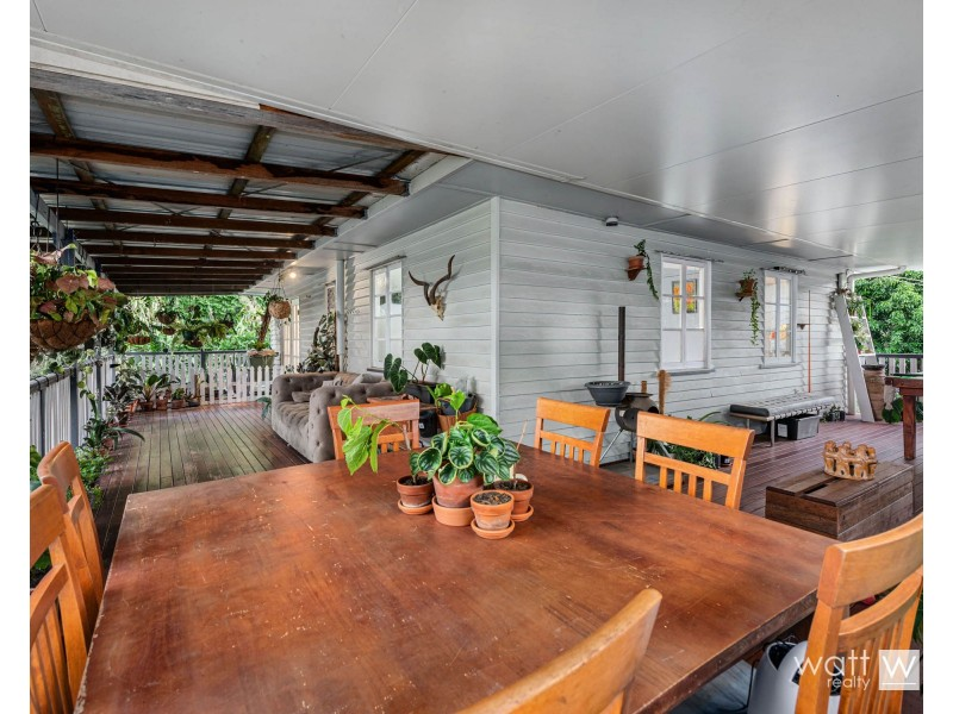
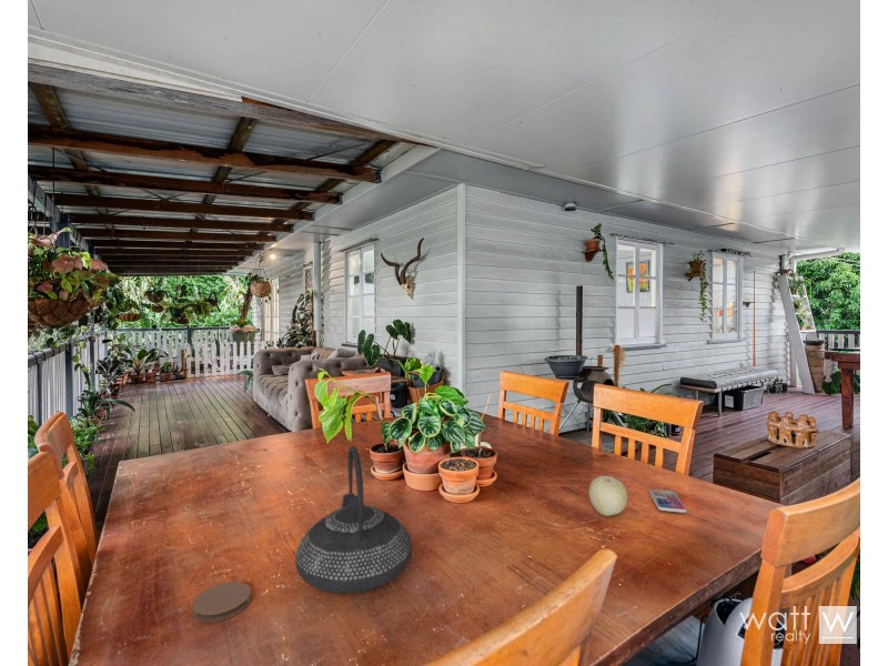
+ teapot (354, 506)
+ fruit (607, 495)
+ coaster (222, 601)
+ smartphone (666, 500)
